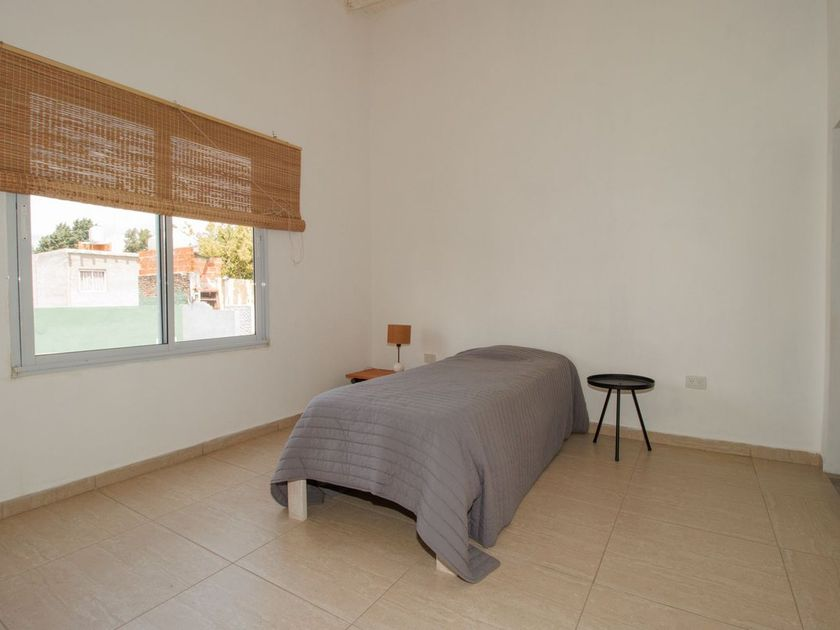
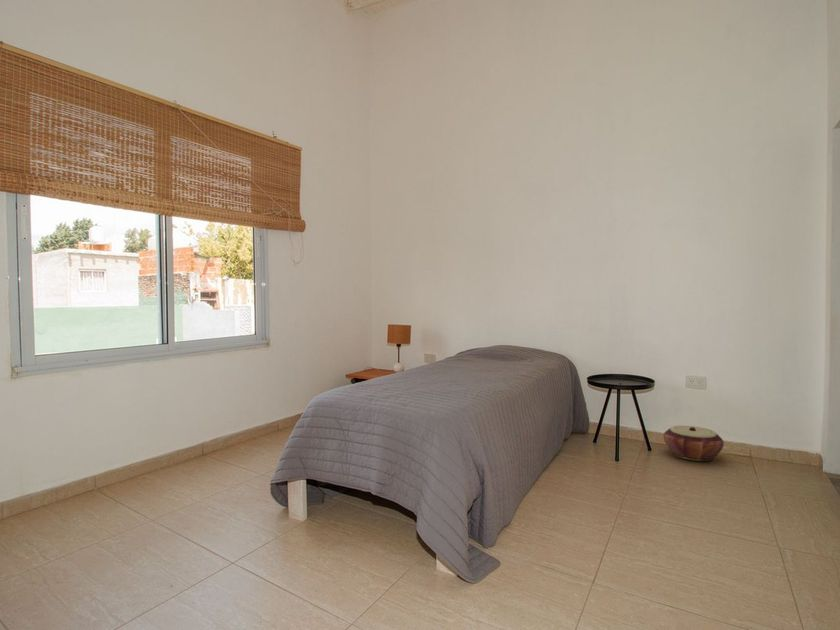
+ woven basket (692, 441)
